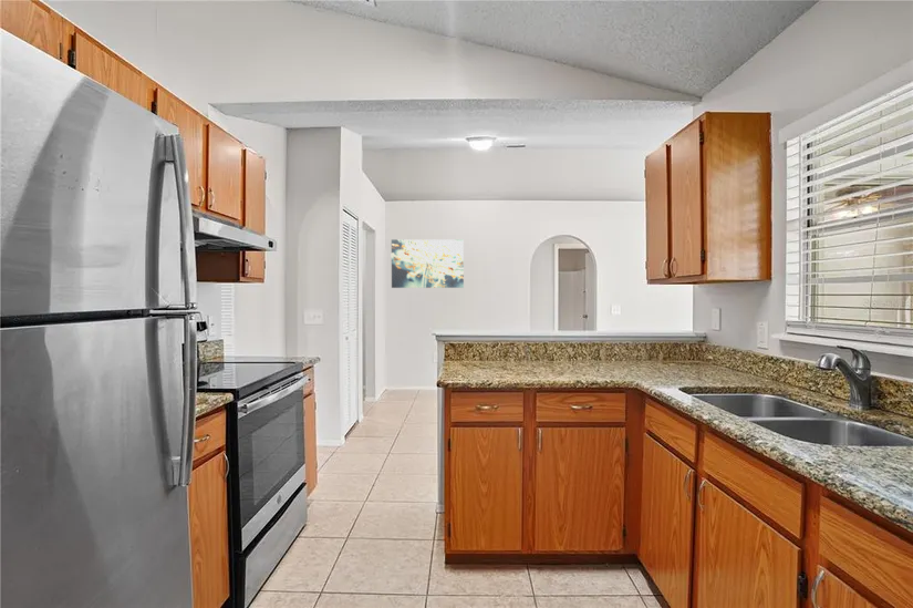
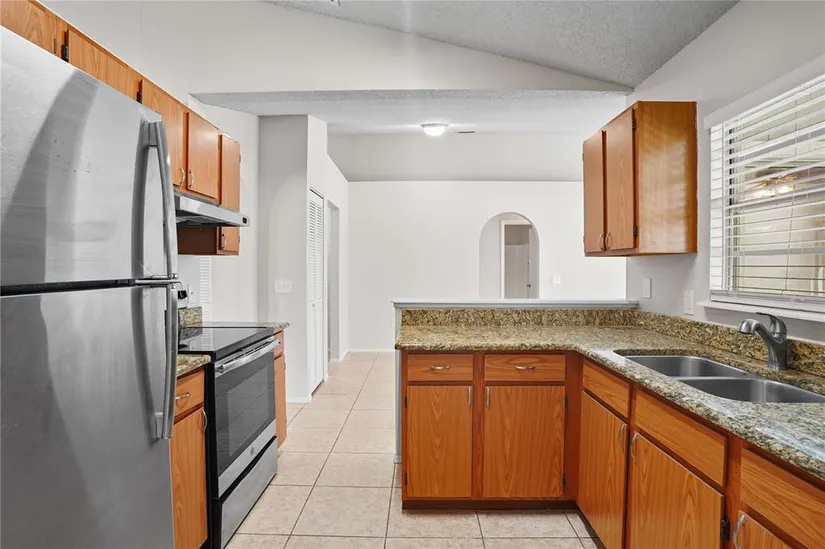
- wall art (427, 264)
